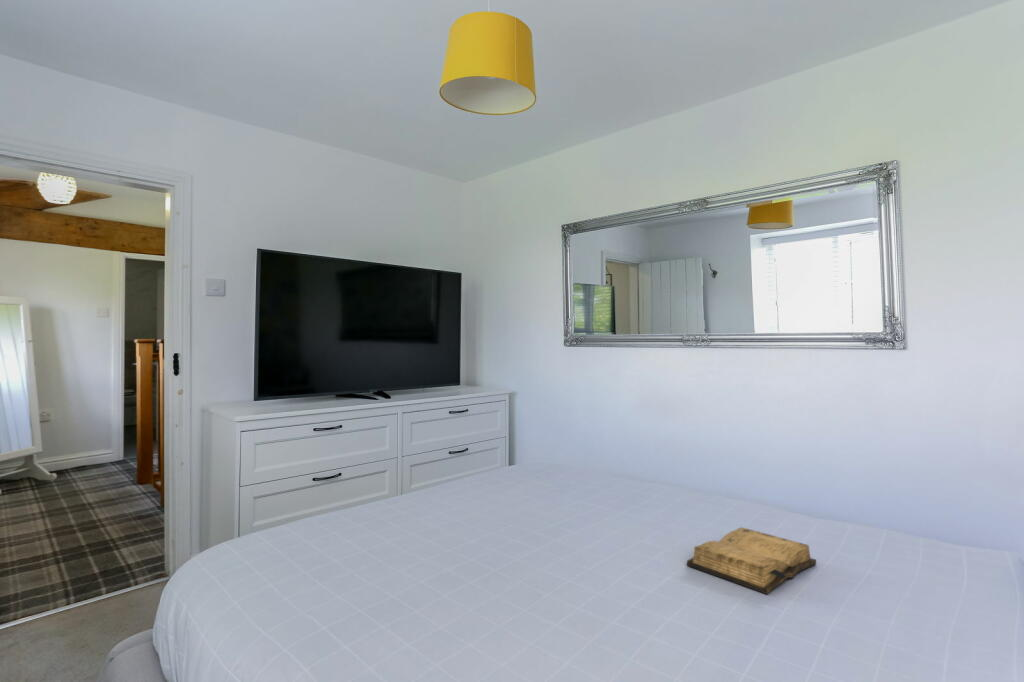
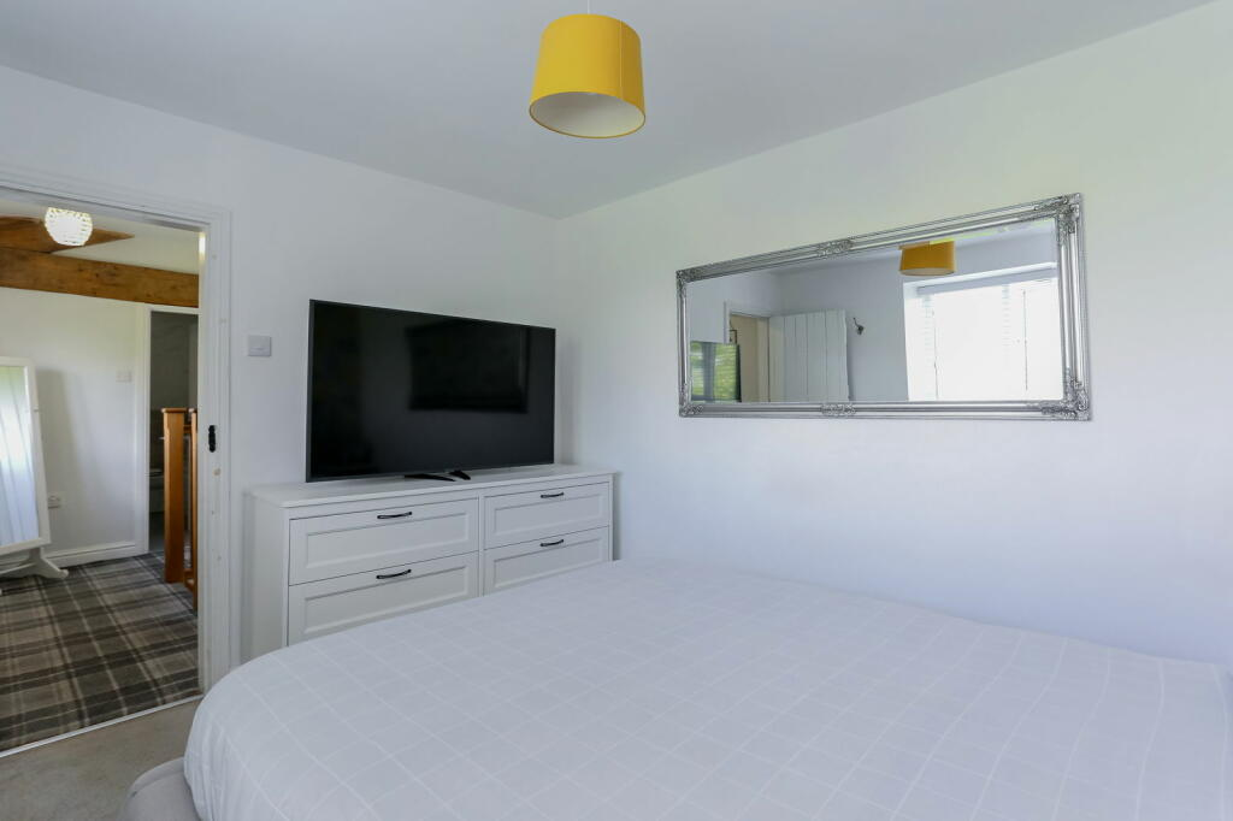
- diary (754, 556)
